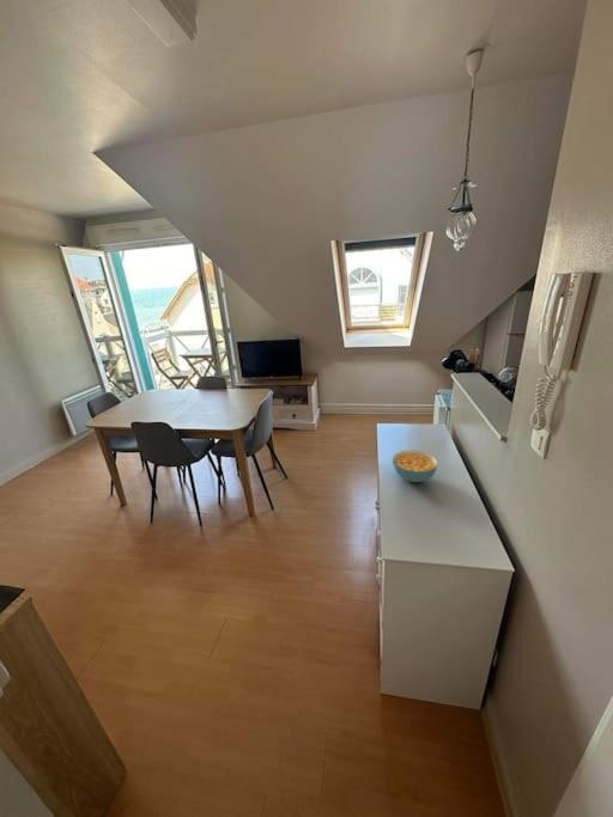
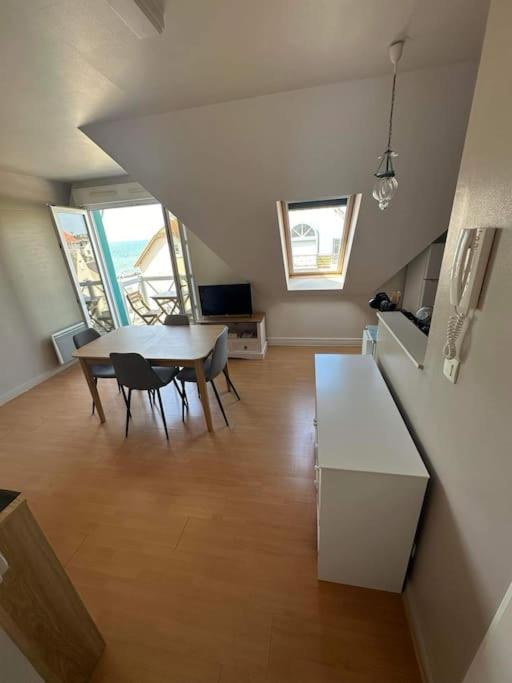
- cereal bowl (413, 469)
